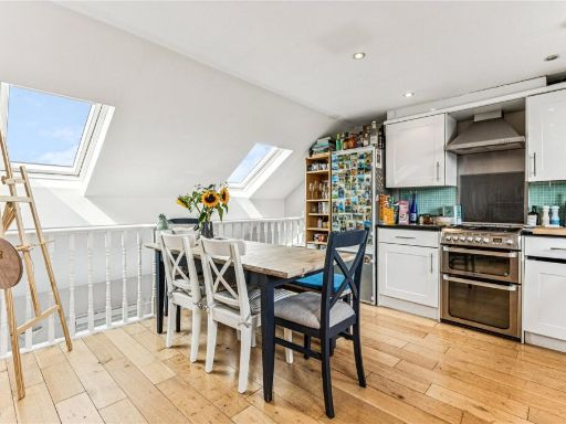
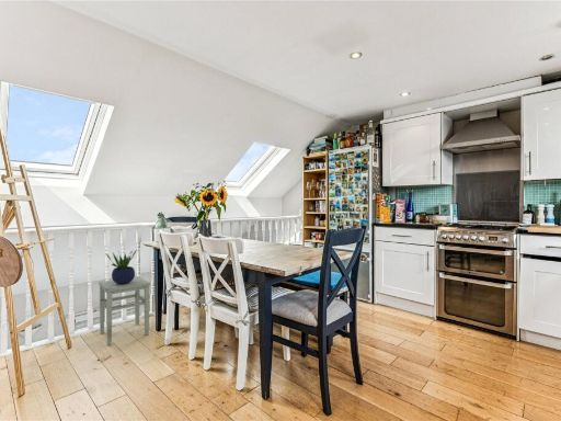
+ stool (124, 307)
+ potted plant (121, 265)
